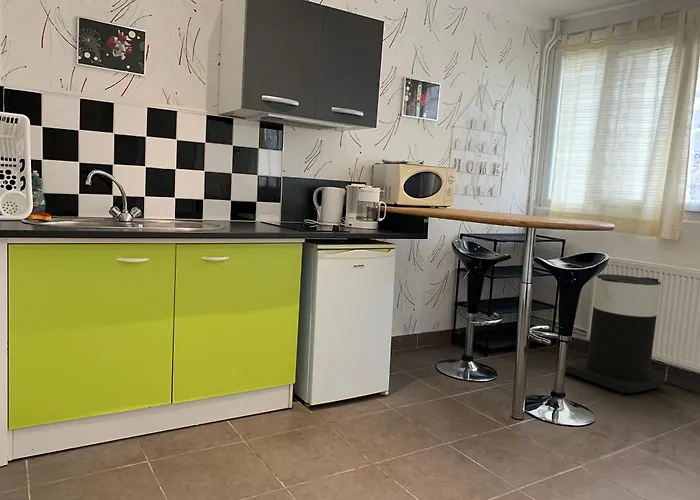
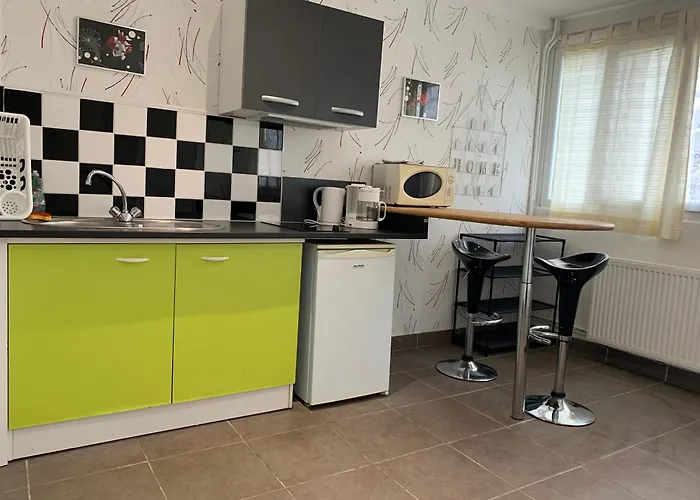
- trash can (622, 329)
